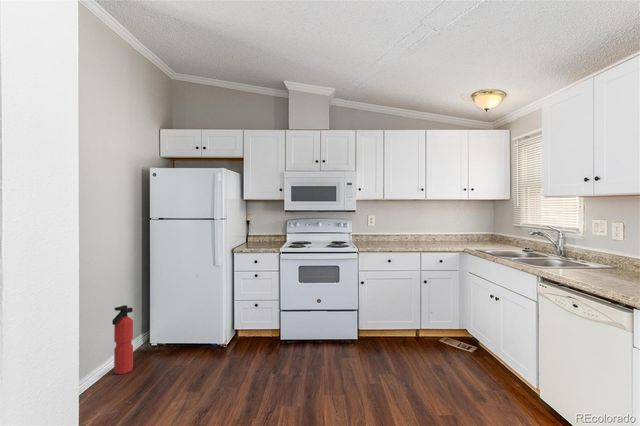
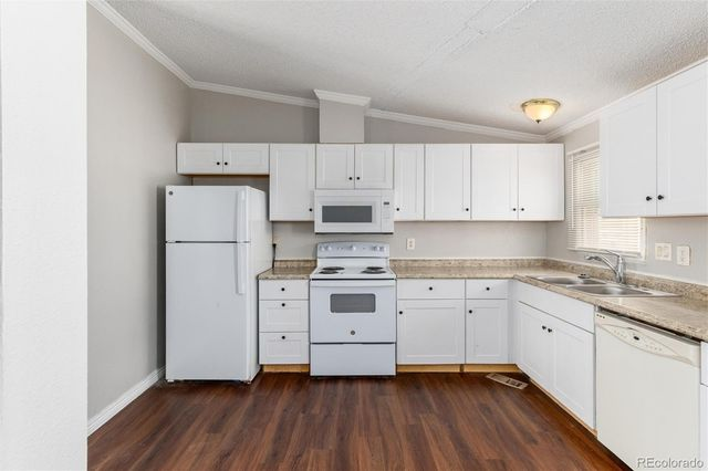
- fire extinguisher (123, 338)
